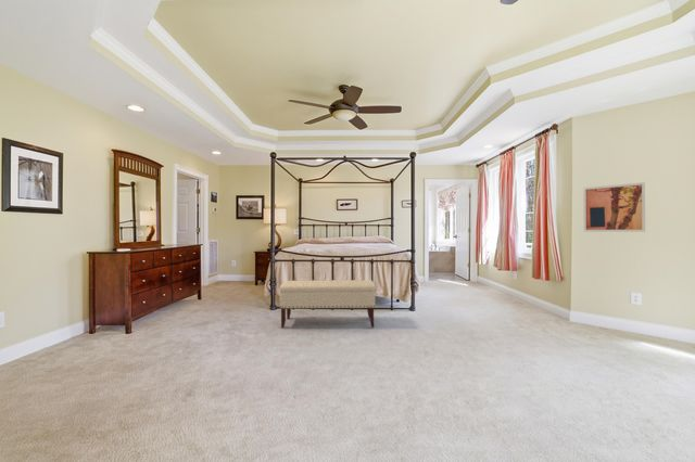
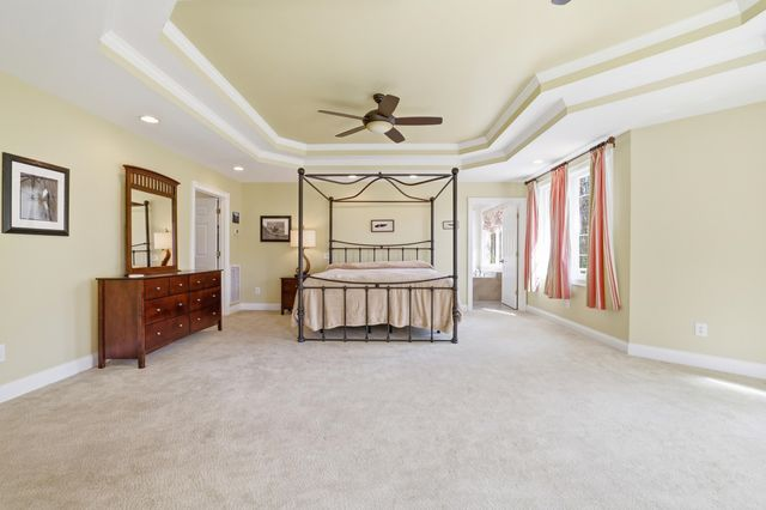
- bench (328, 301)
- wall art (612, 208)
